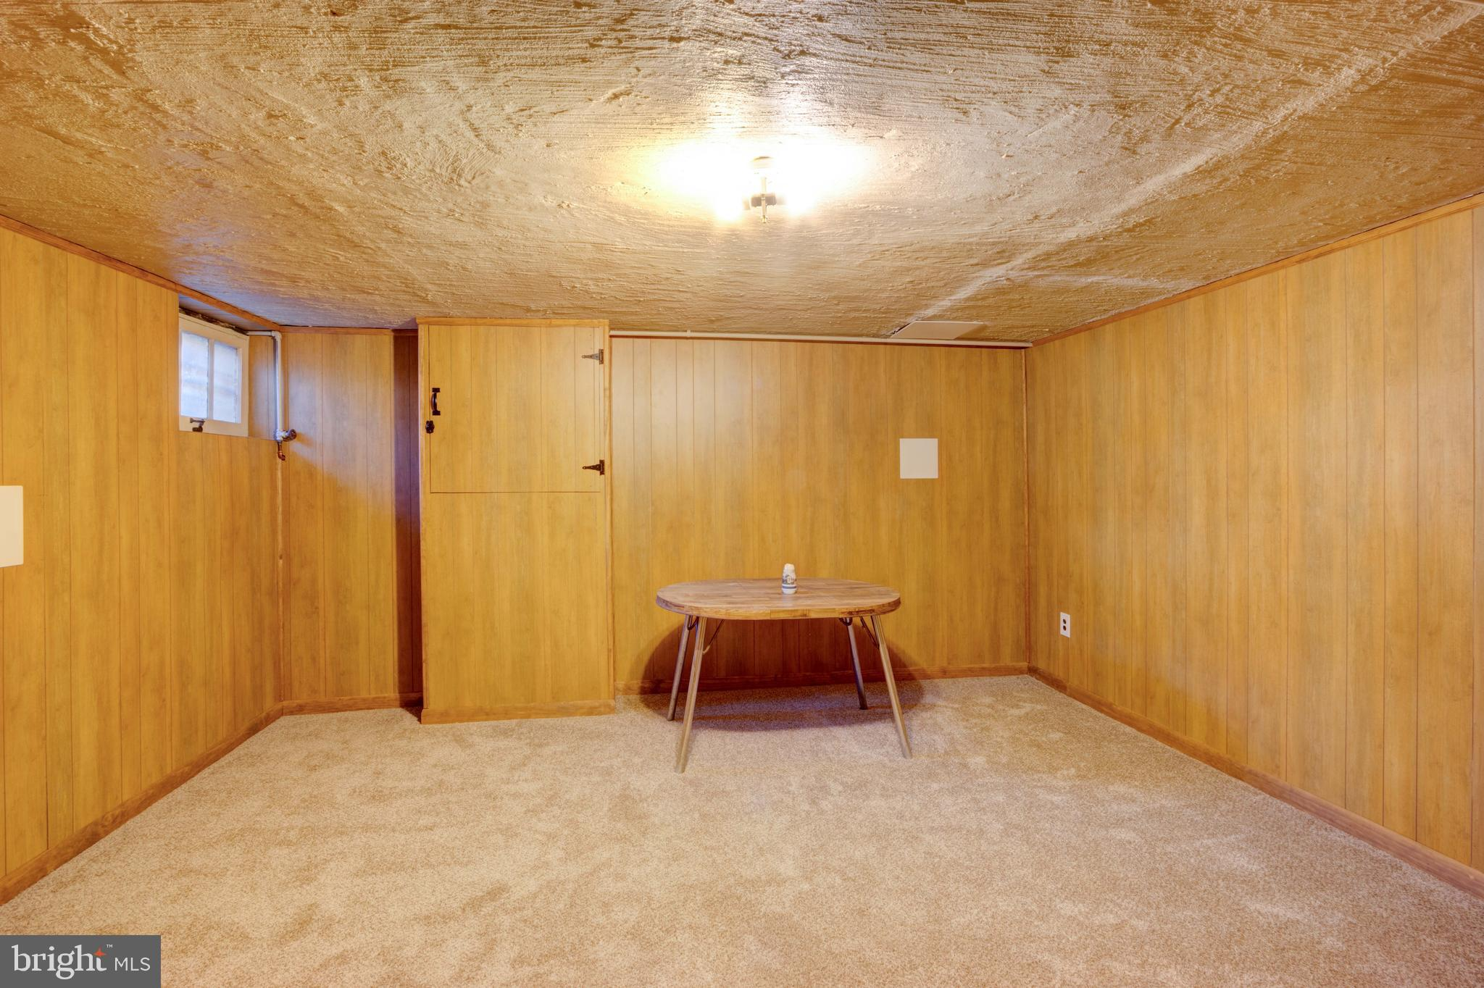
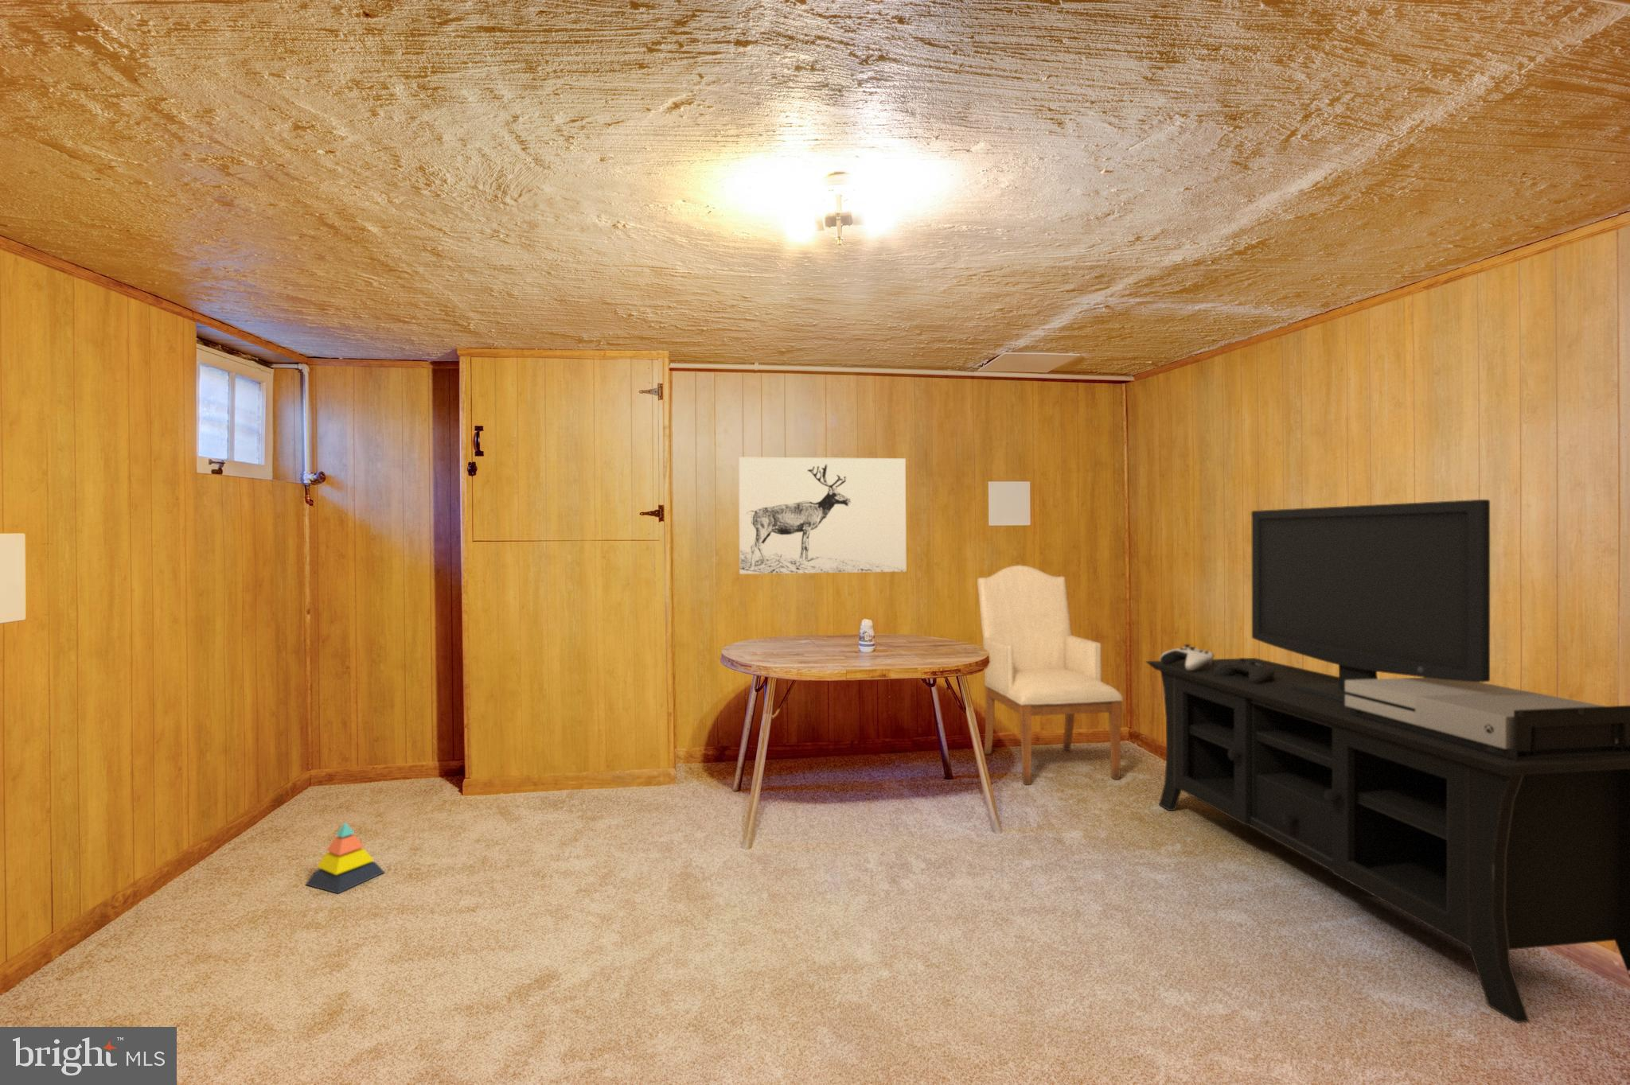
+ chair (1043, 665)
+ wall art (823, 515)
+ stacking toy (345, 850)
+ media console (1341, 693)
